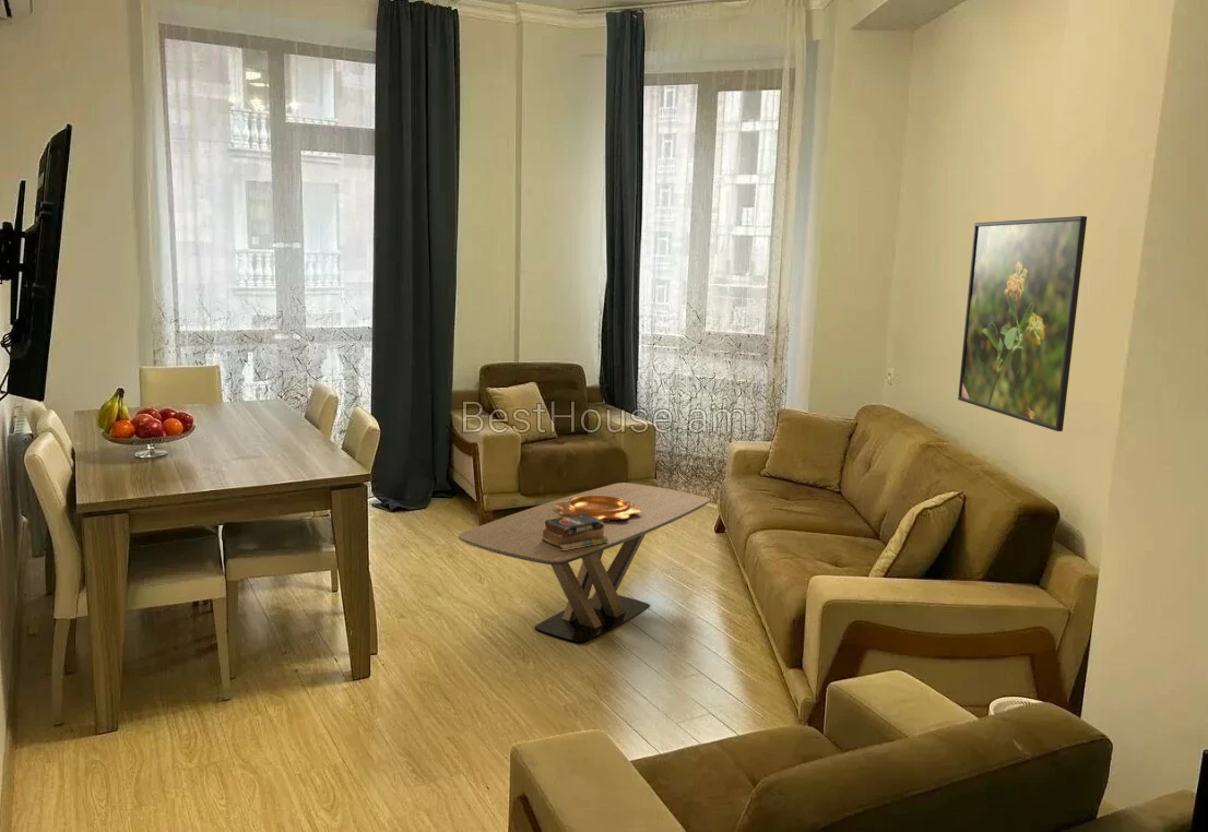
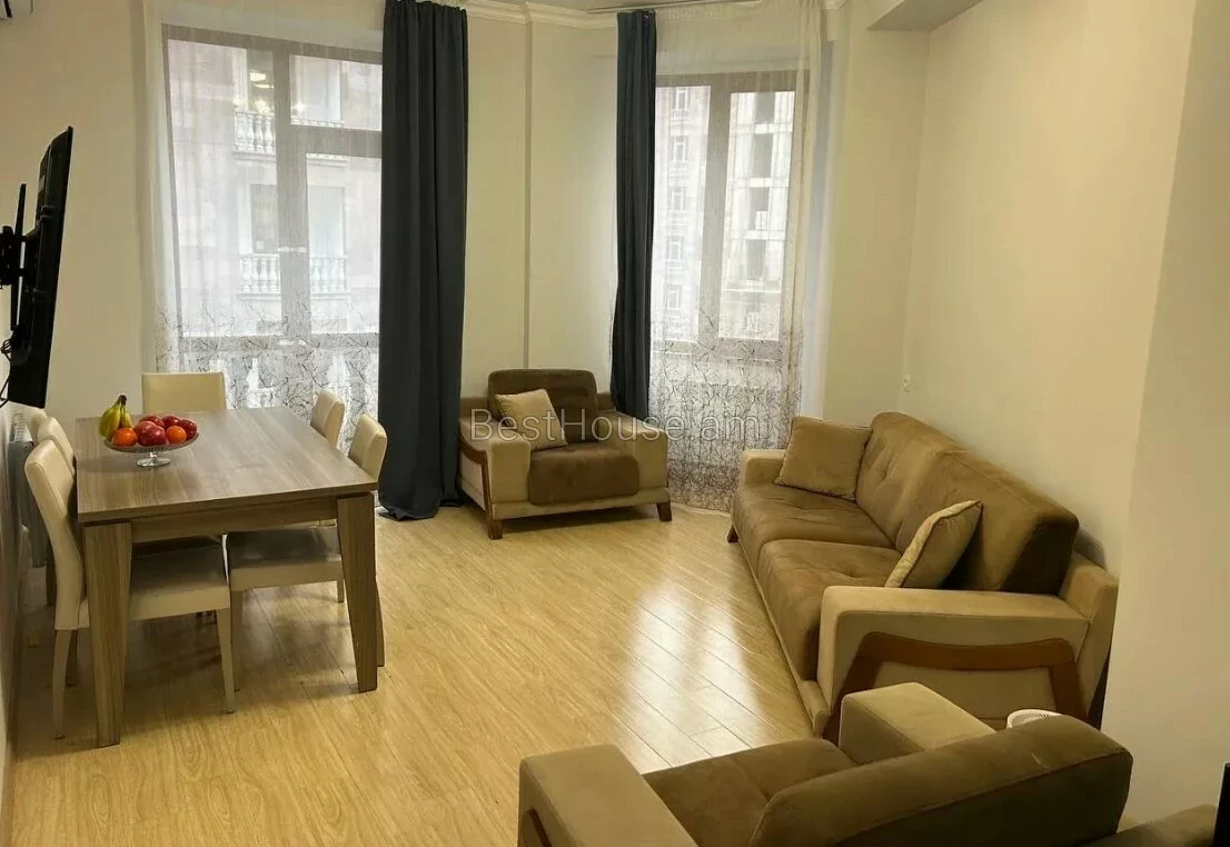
- coffee table (593, 567)
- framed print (1015, 318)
- books (575, 531)
- decorative bowl (597, 507)
